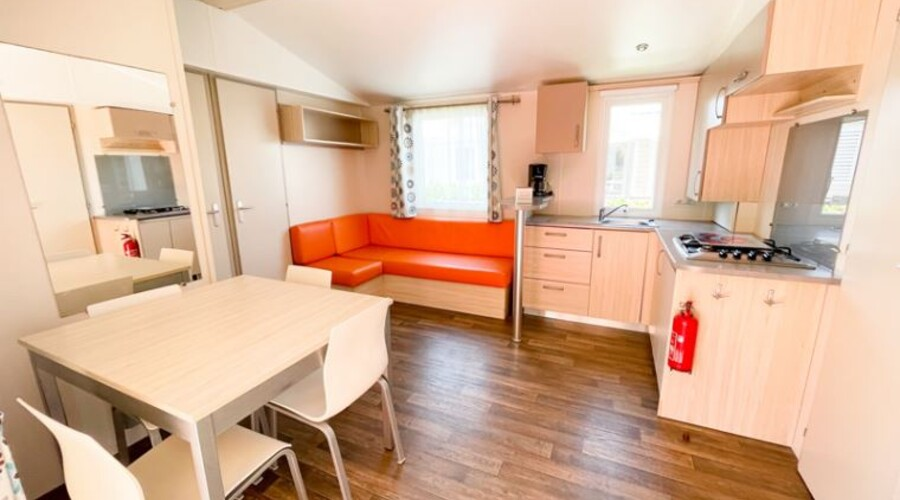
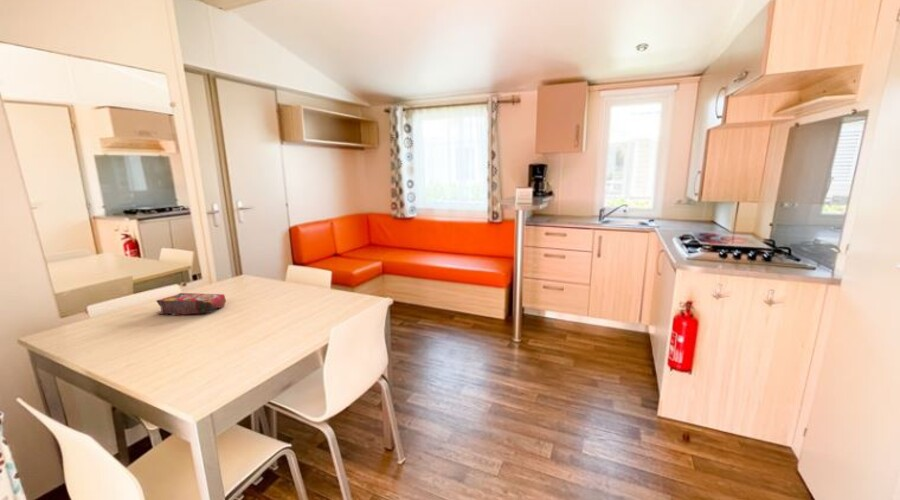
+ cereal box (190, 303)
